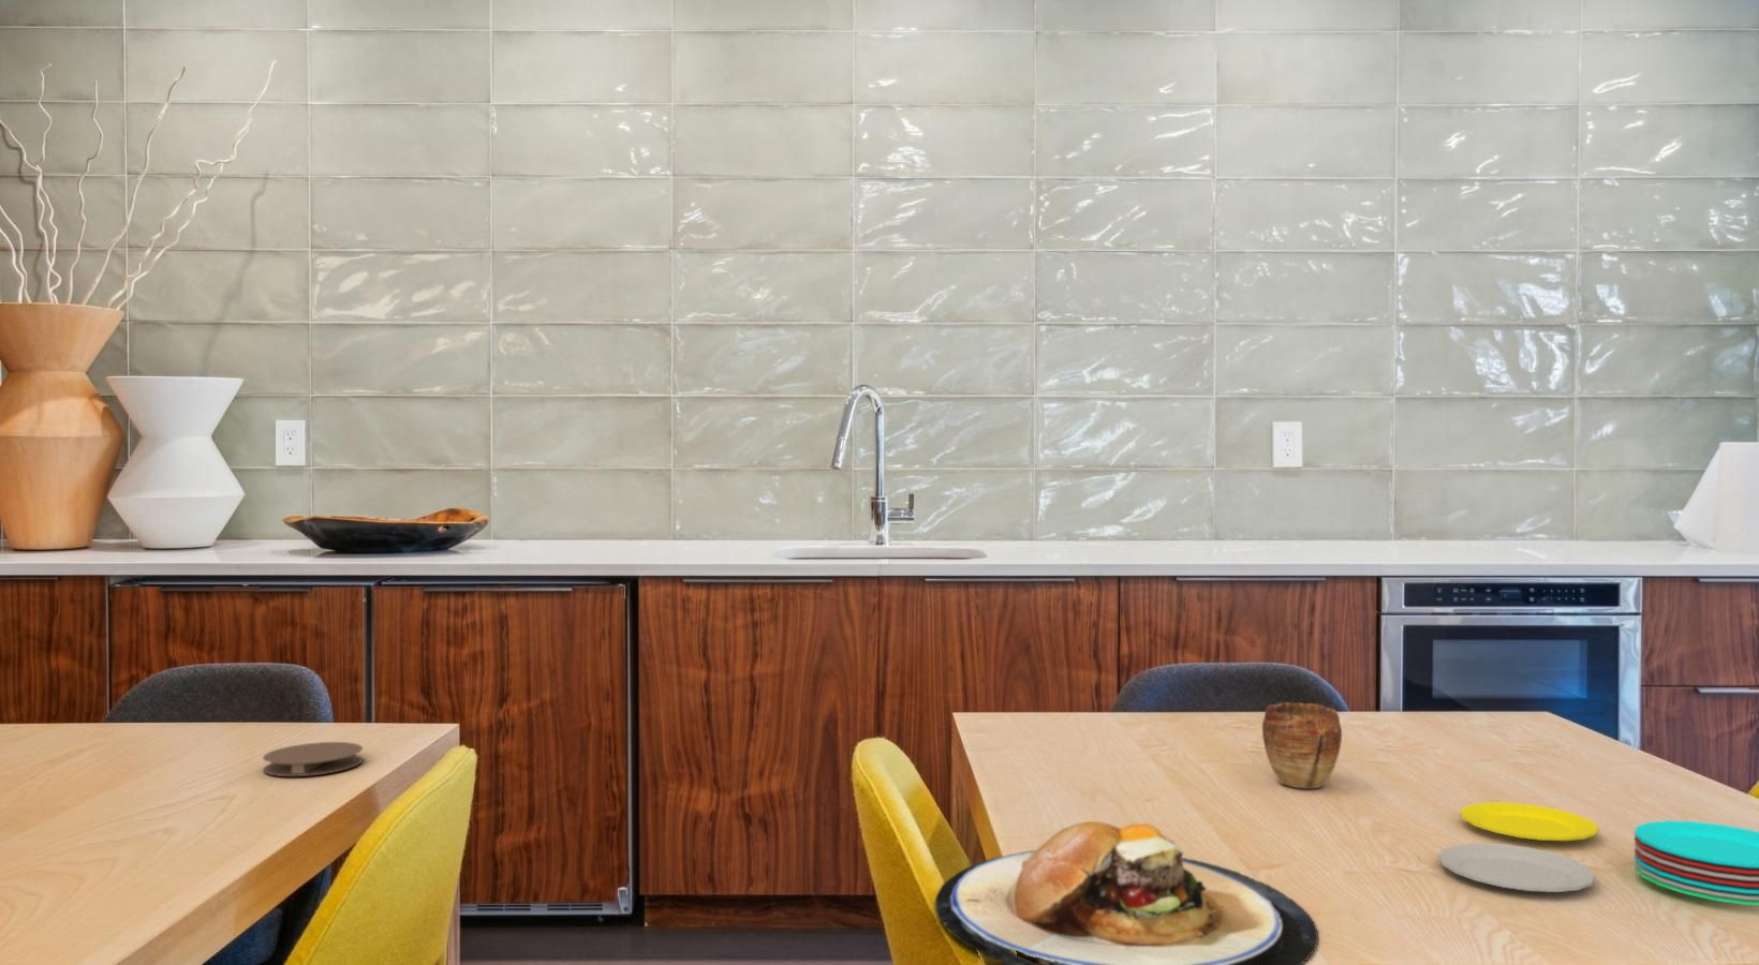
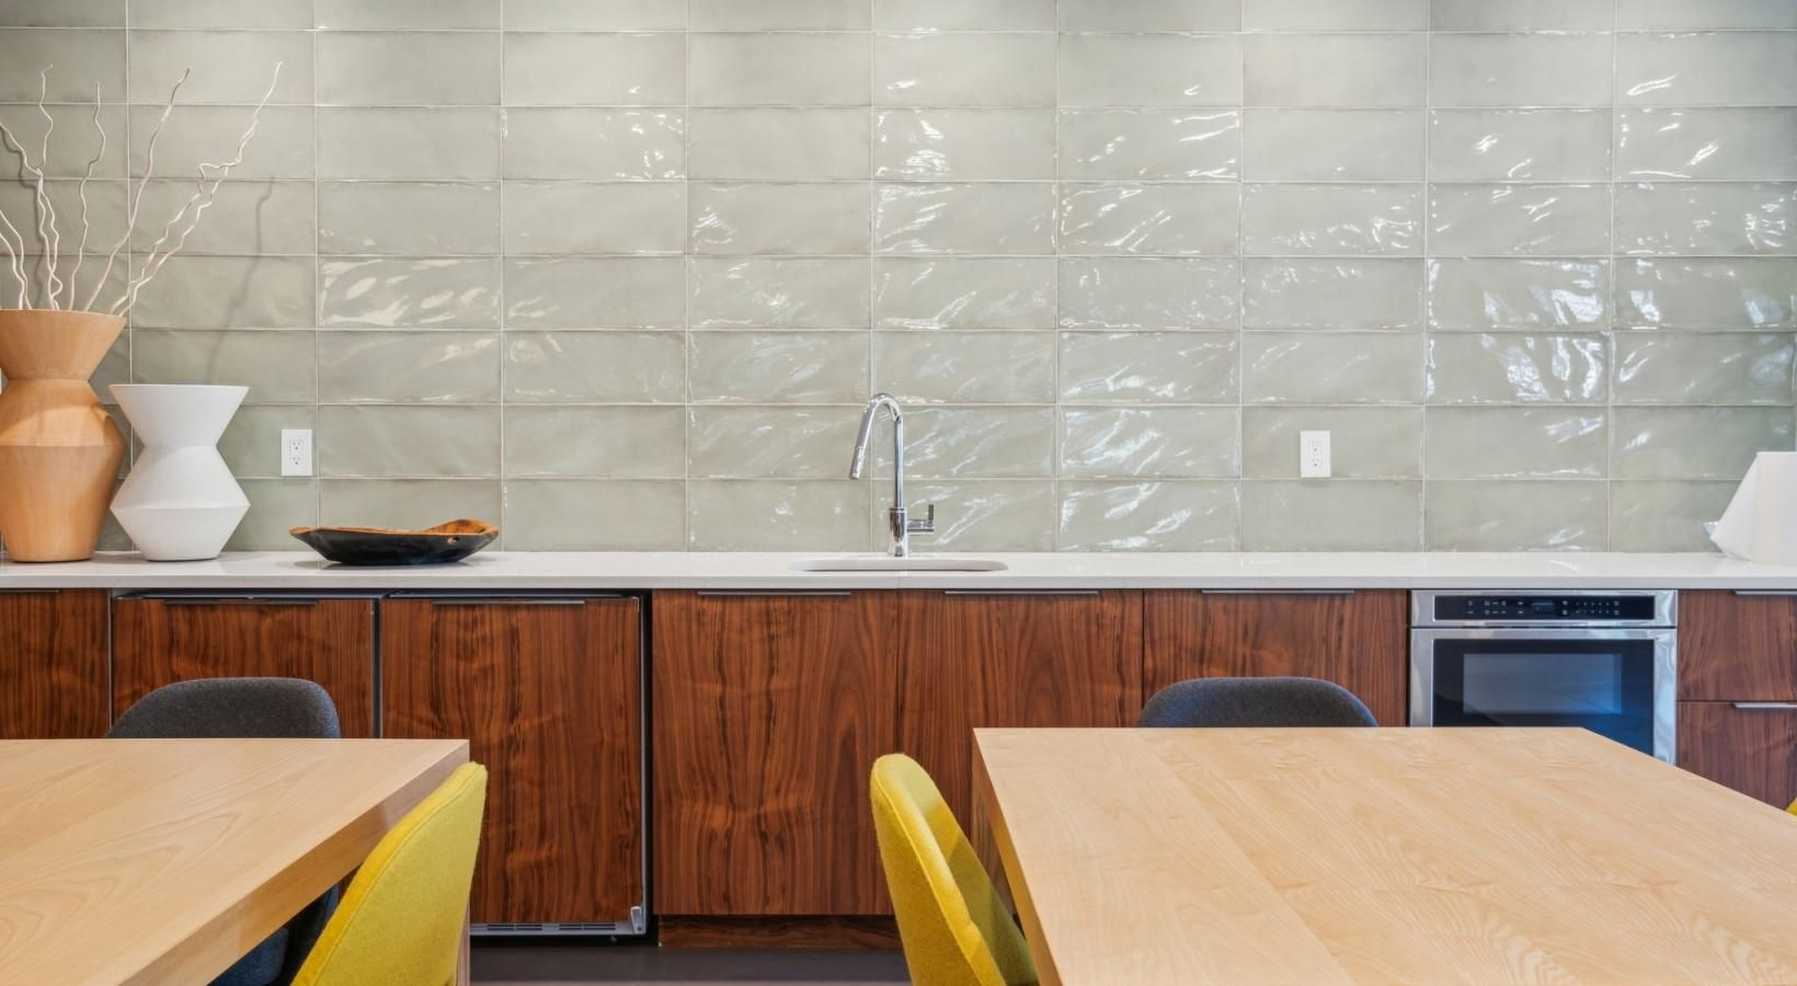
- plate (1572, 839)
- coaster (314, 758)
- plate (1120, 859)
- candle (1301, 745)
